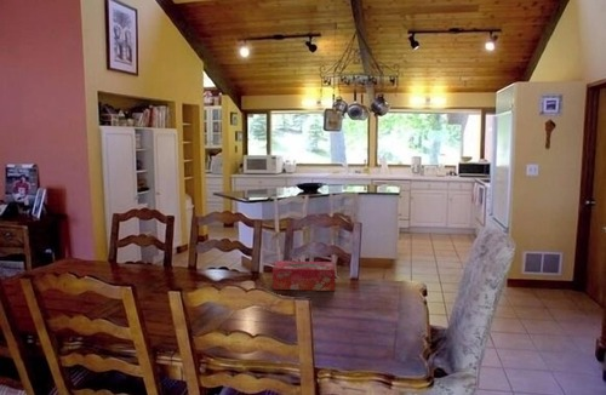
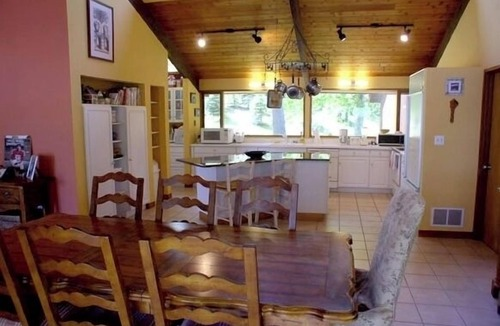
- tissue box (304, 275)
